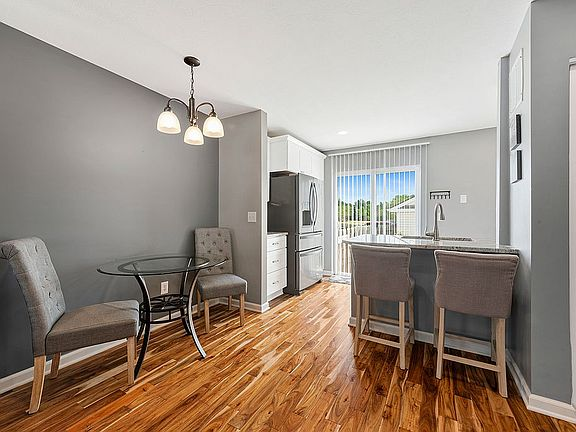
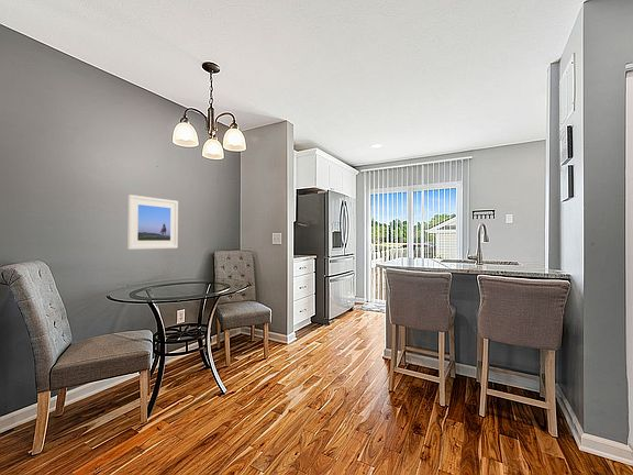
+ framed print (154, 223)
